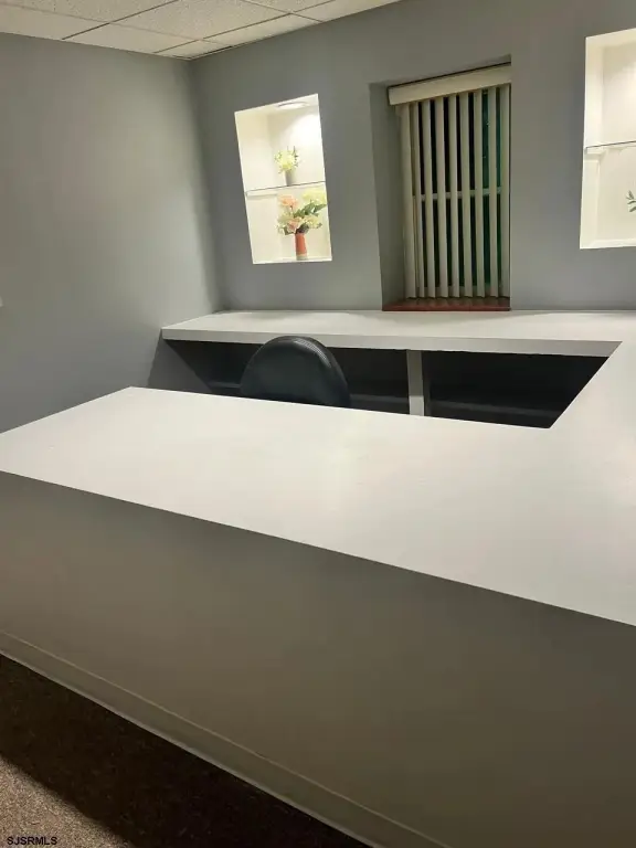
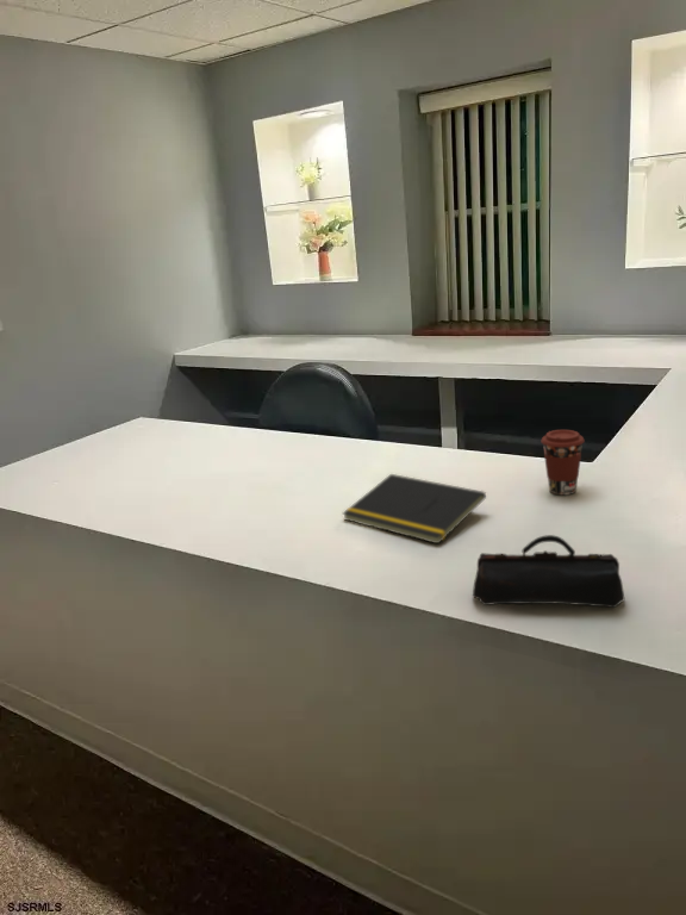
+ coffee cup (562, 462)
+ pencil case (545, 567)
+ notepad (412, 505)
